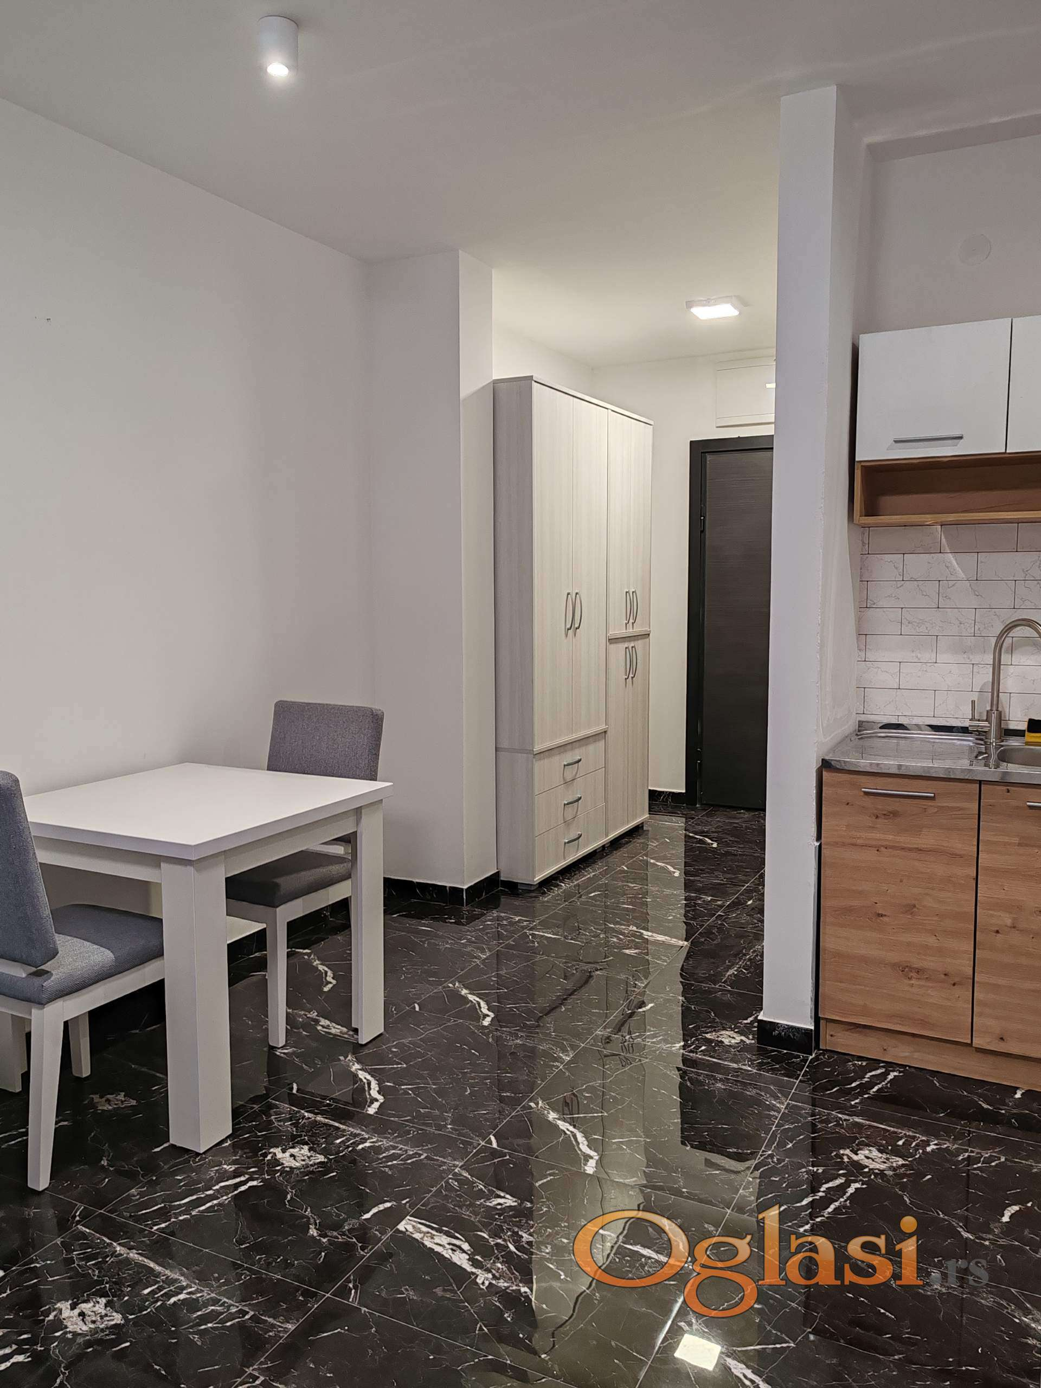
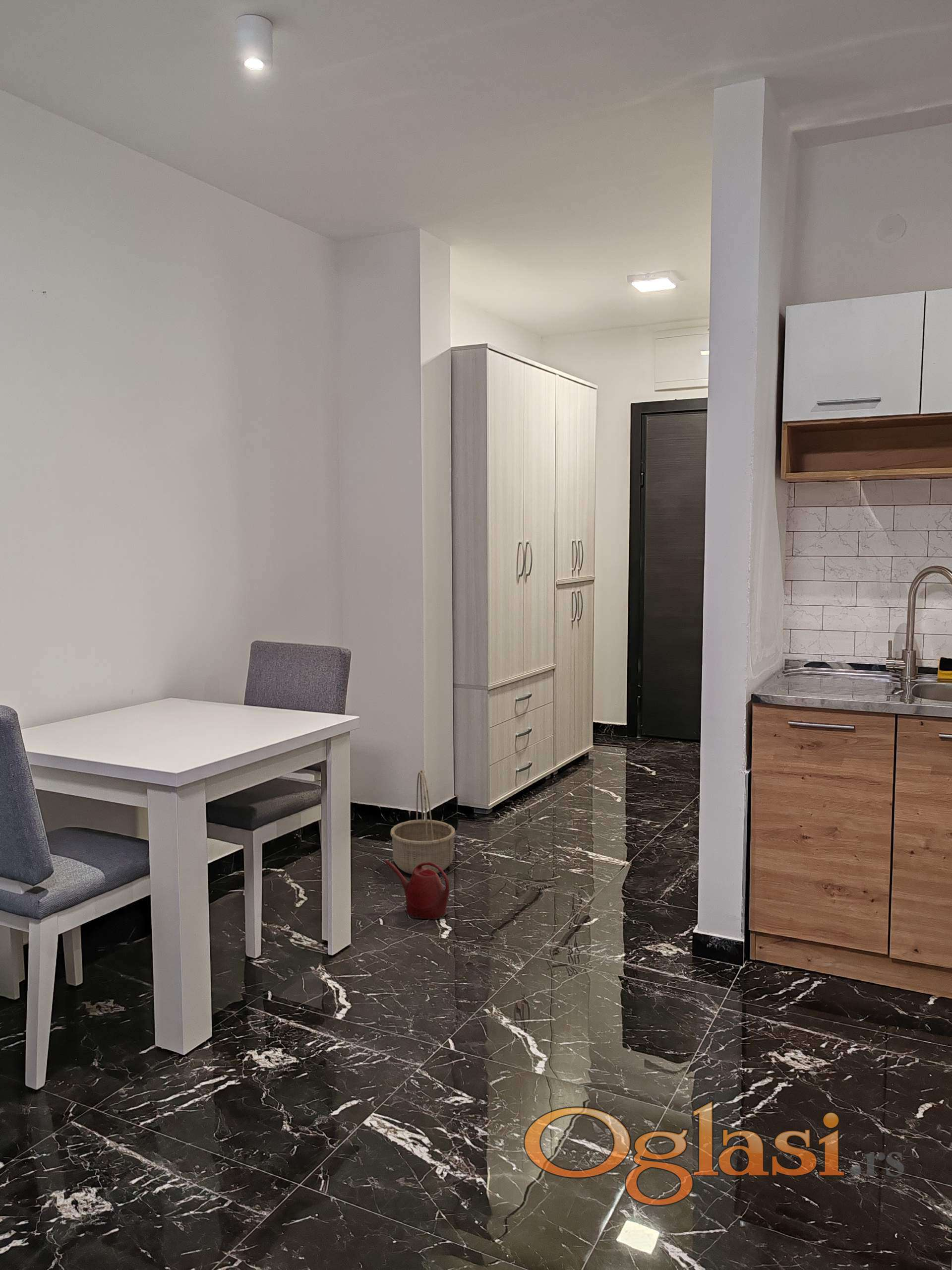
+ basket (422, 819)
+ watering can (416, 885)
